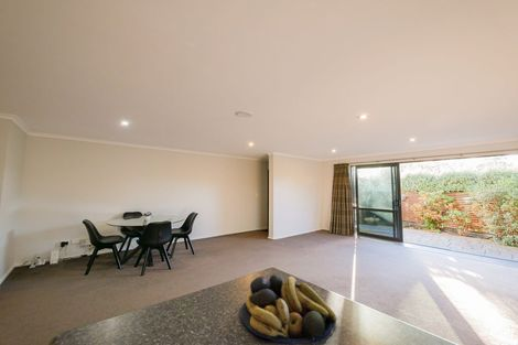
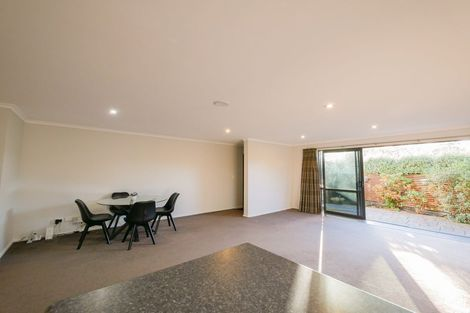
- fruit bowl (285, 297)
